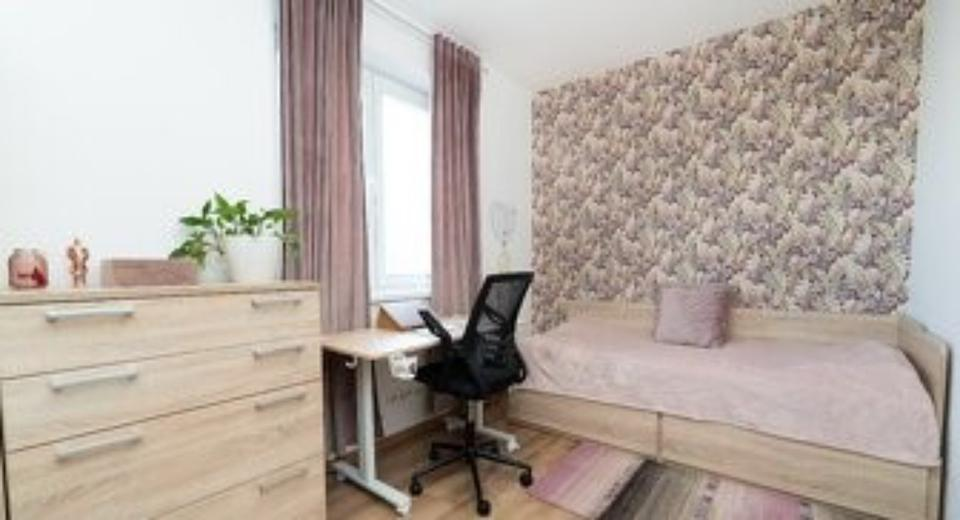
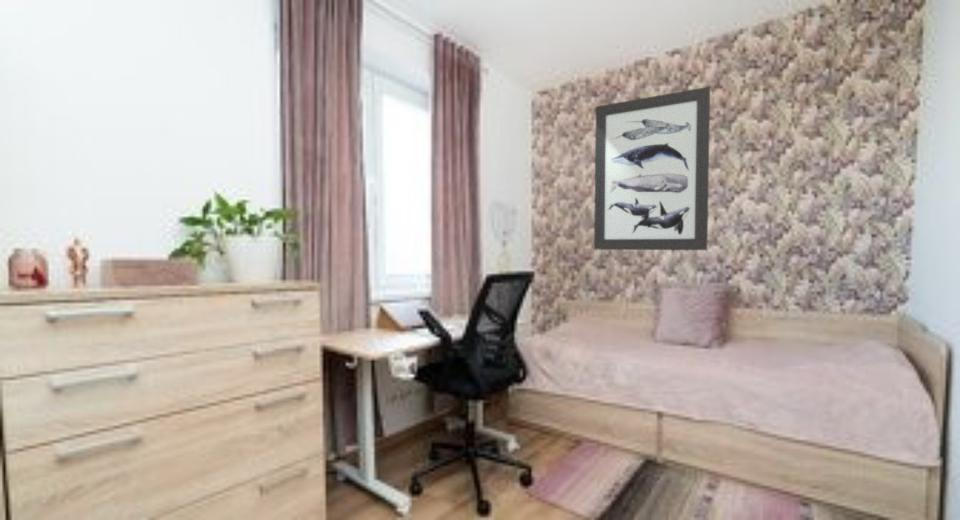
+ wall art (648, 174)
